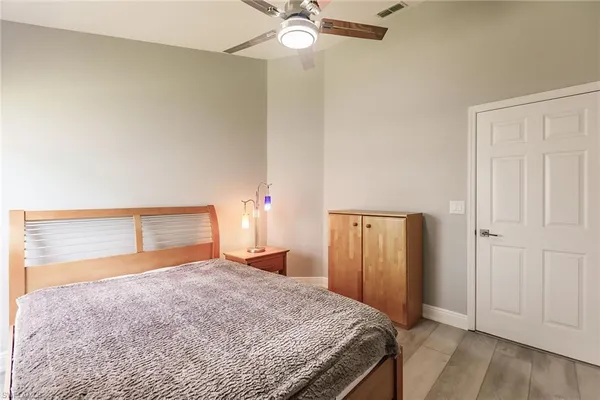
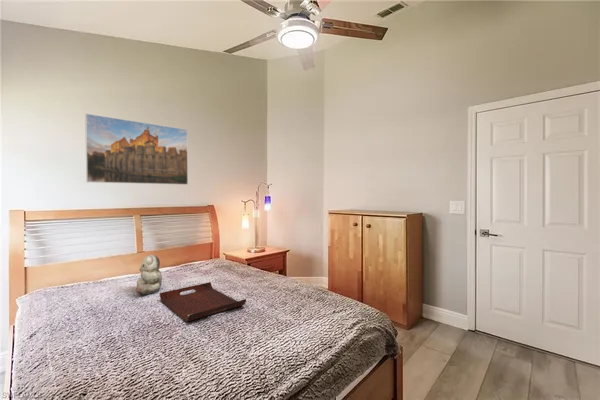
+ serving tray (201, 299)
+ teddy bear (144, 273)
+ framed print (142, 153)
